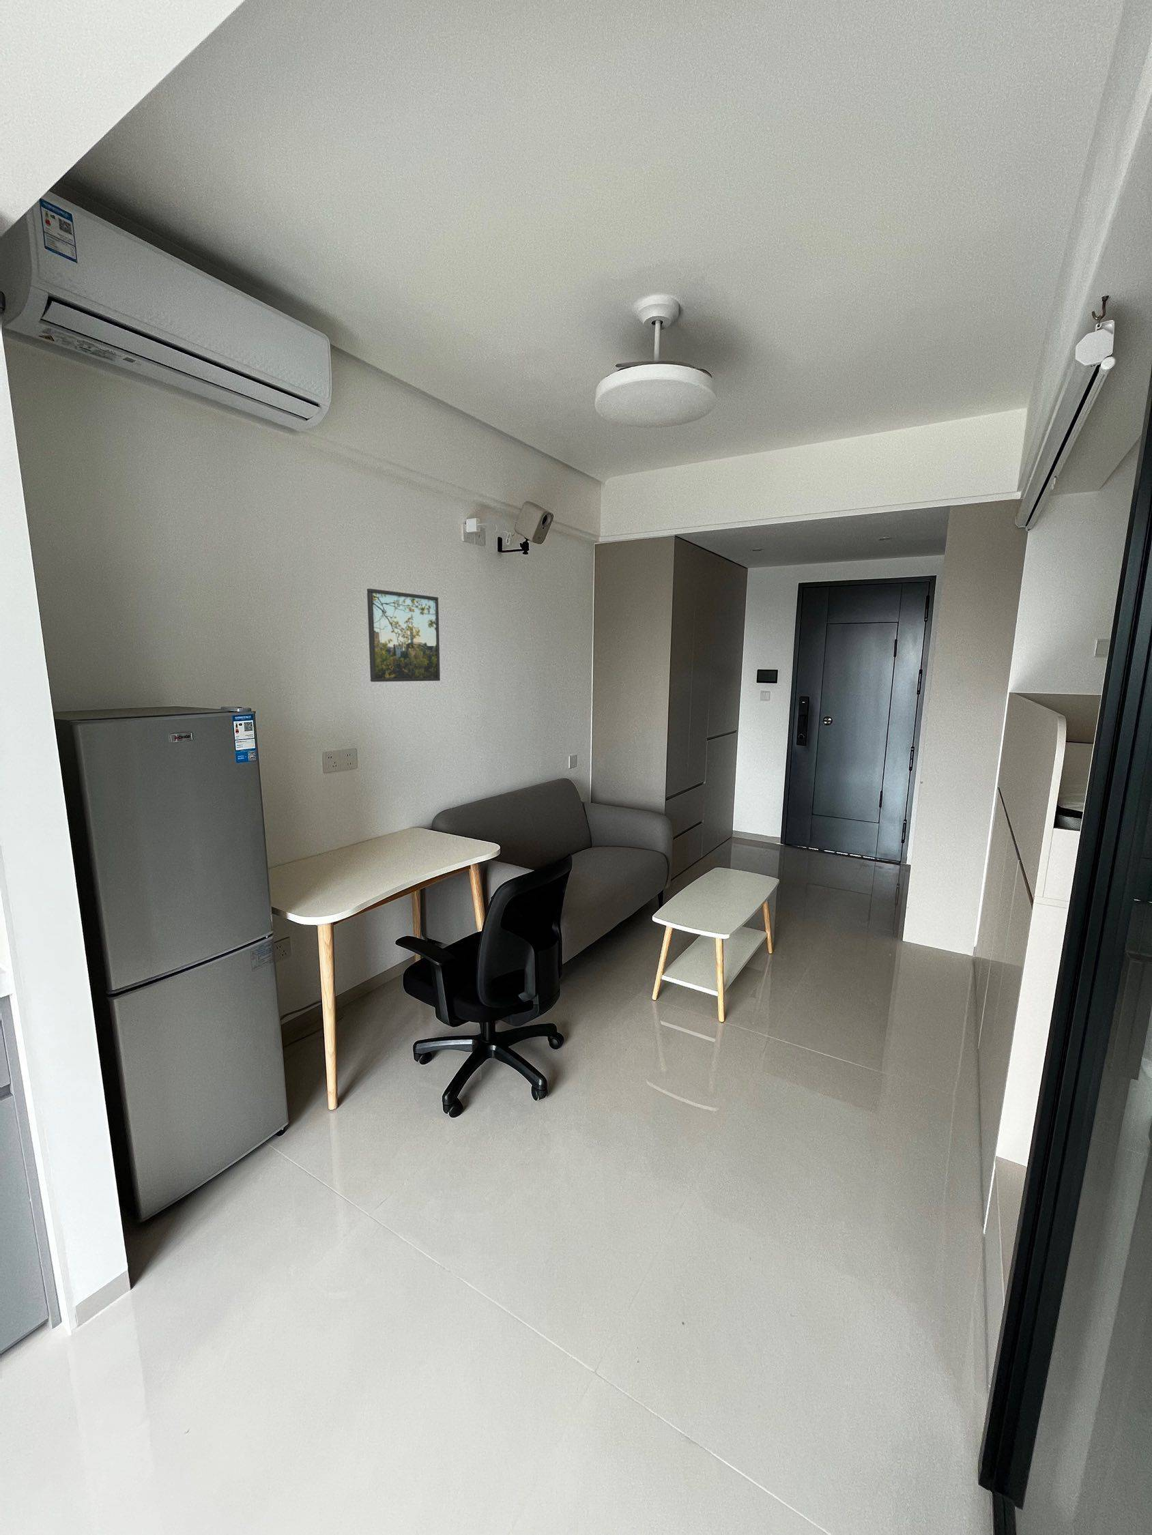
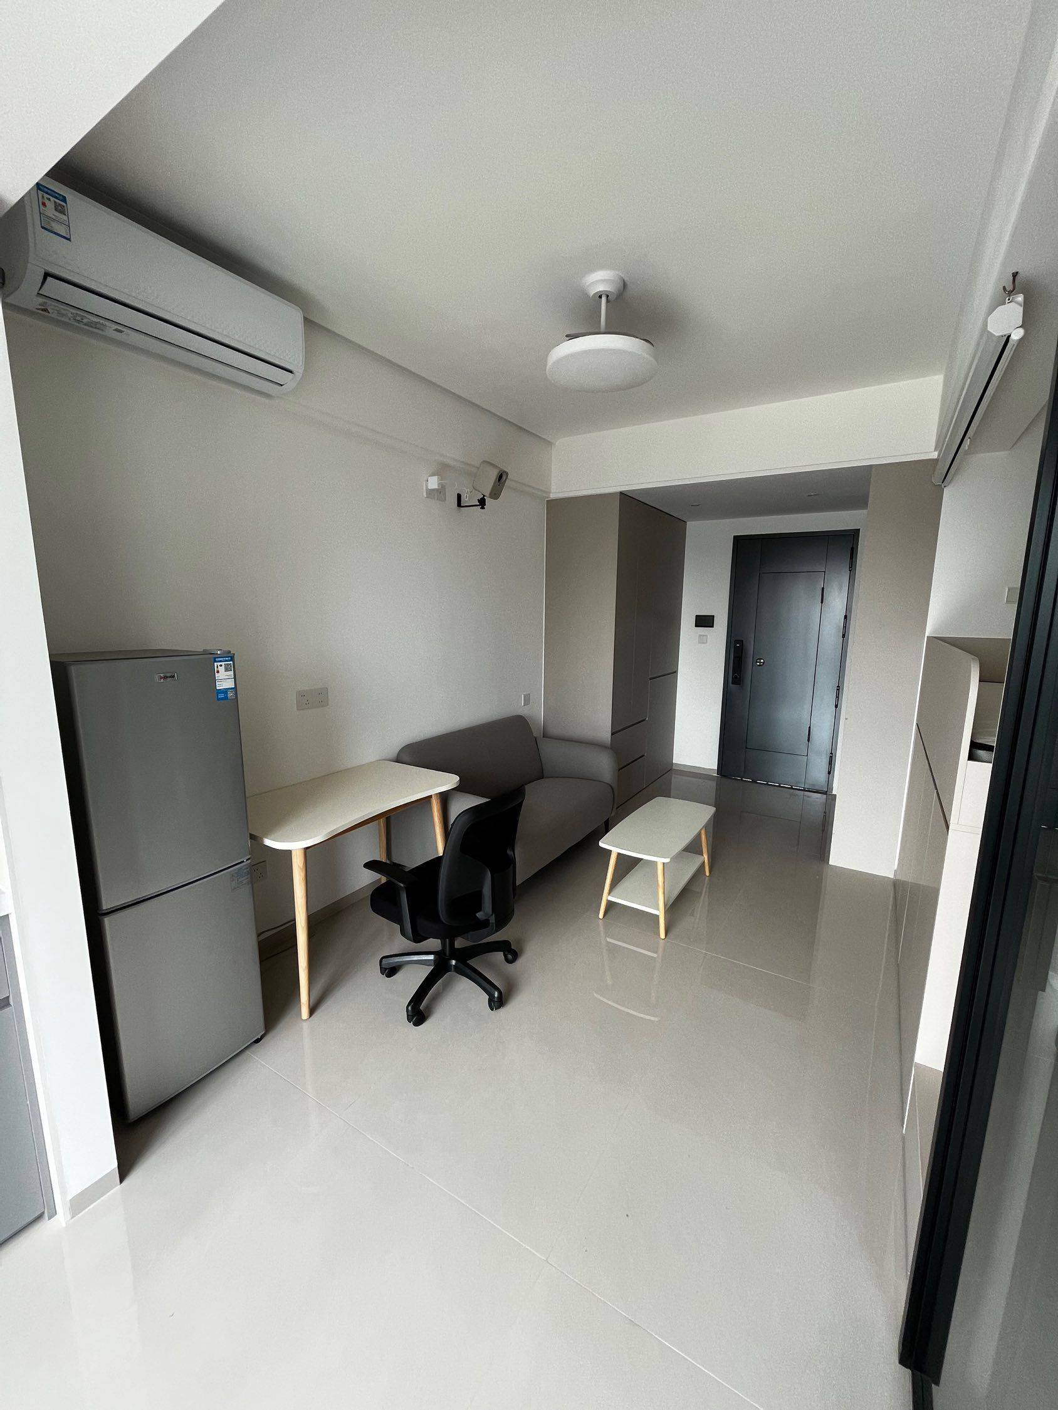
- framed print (405, 637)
